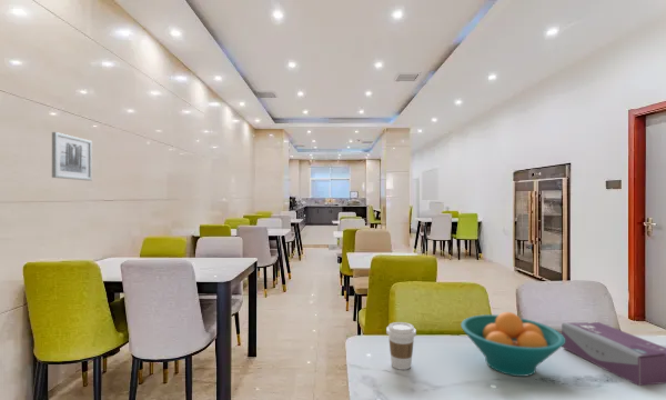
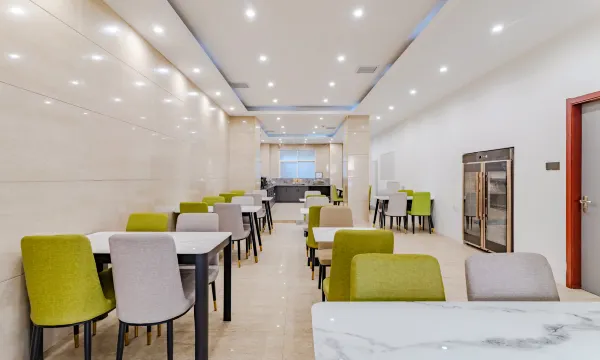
- fruit bowl (509, 339)
- wall art (73, 158)
- tissue box (616, 349)
- coffee cup (401, 344)
